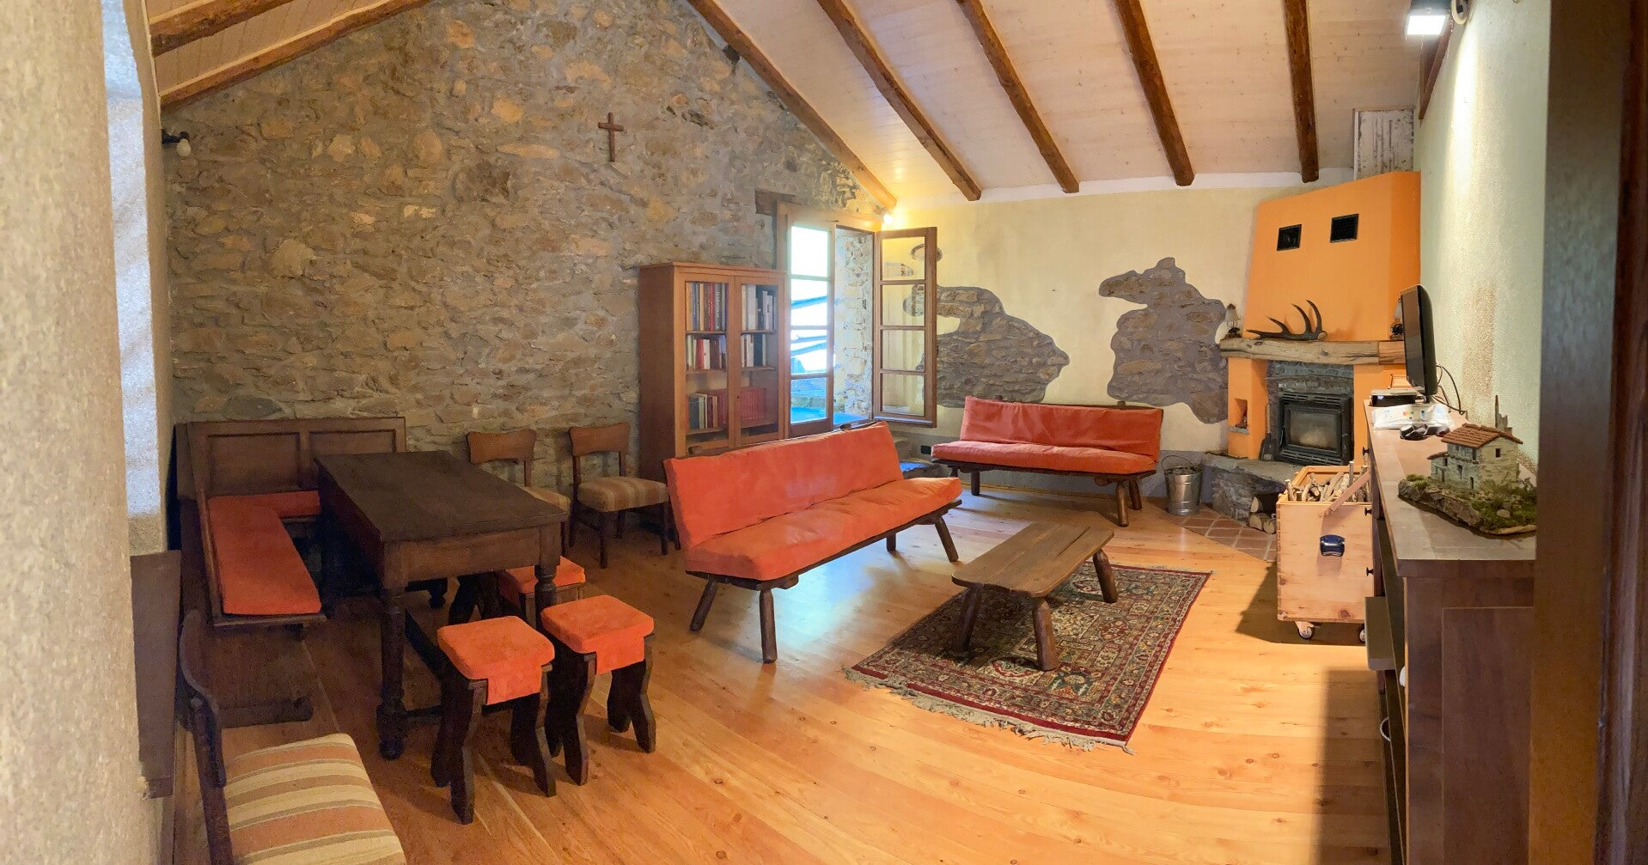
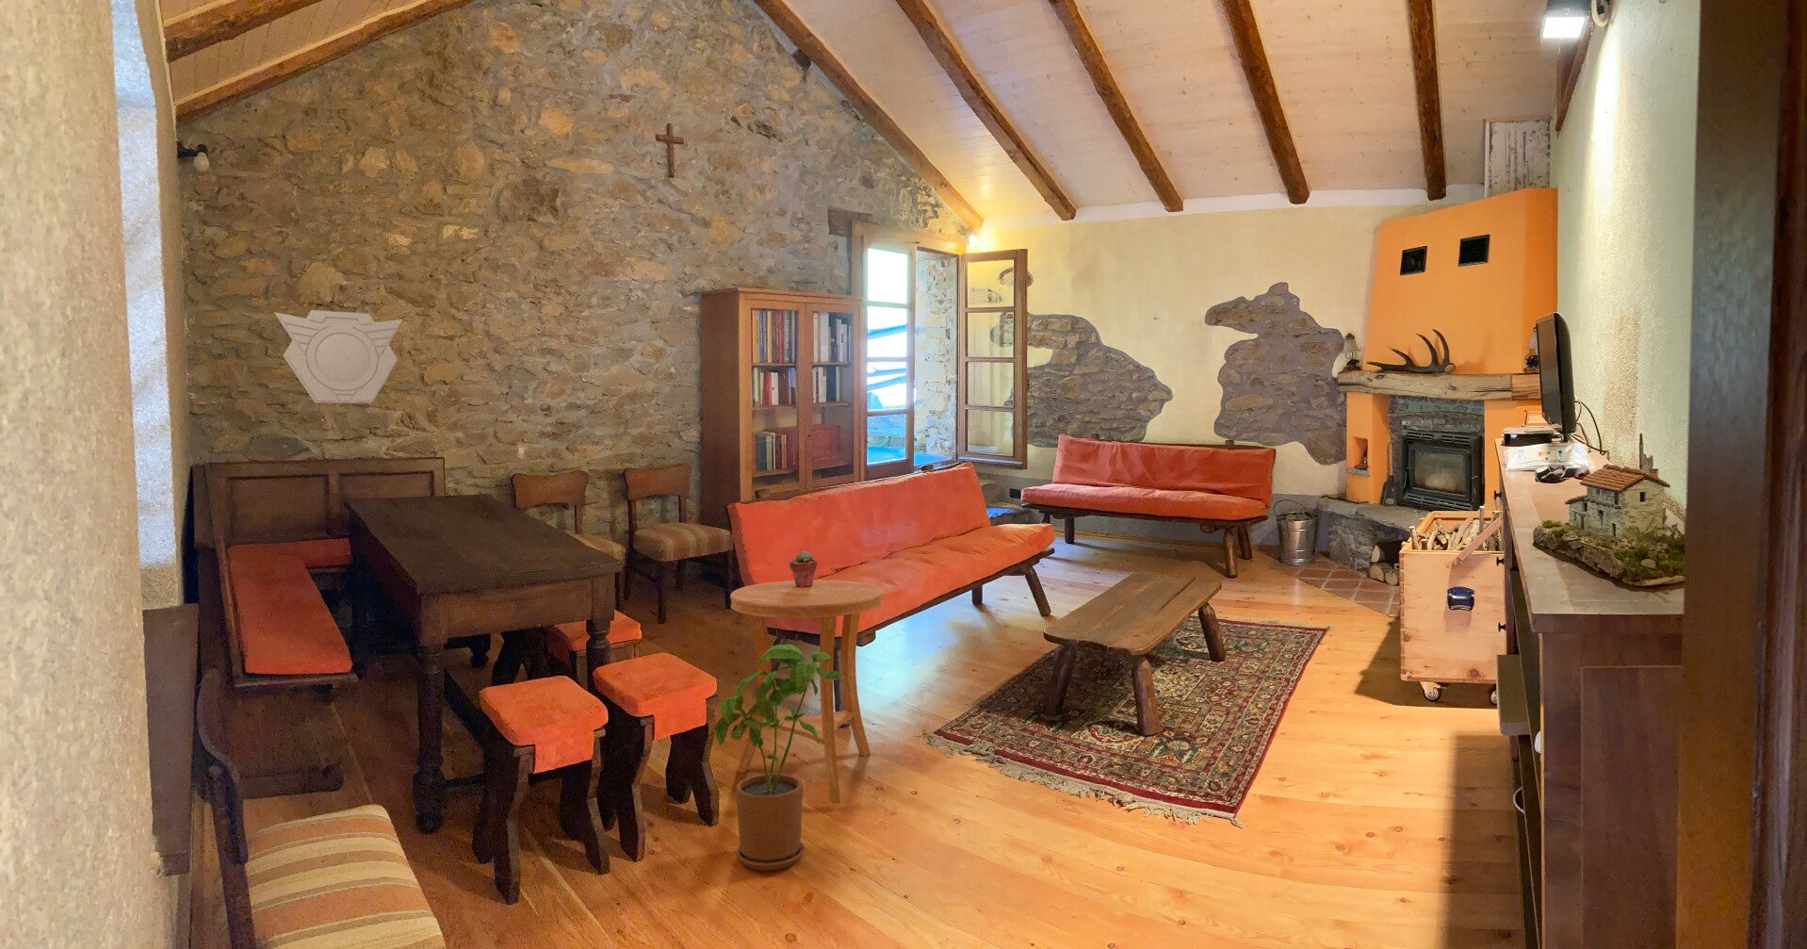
+ house plant (767, 755)
+ decorative plate (342, 357)
+ potted succulent (803, 568)
+ side table (820, 684)
